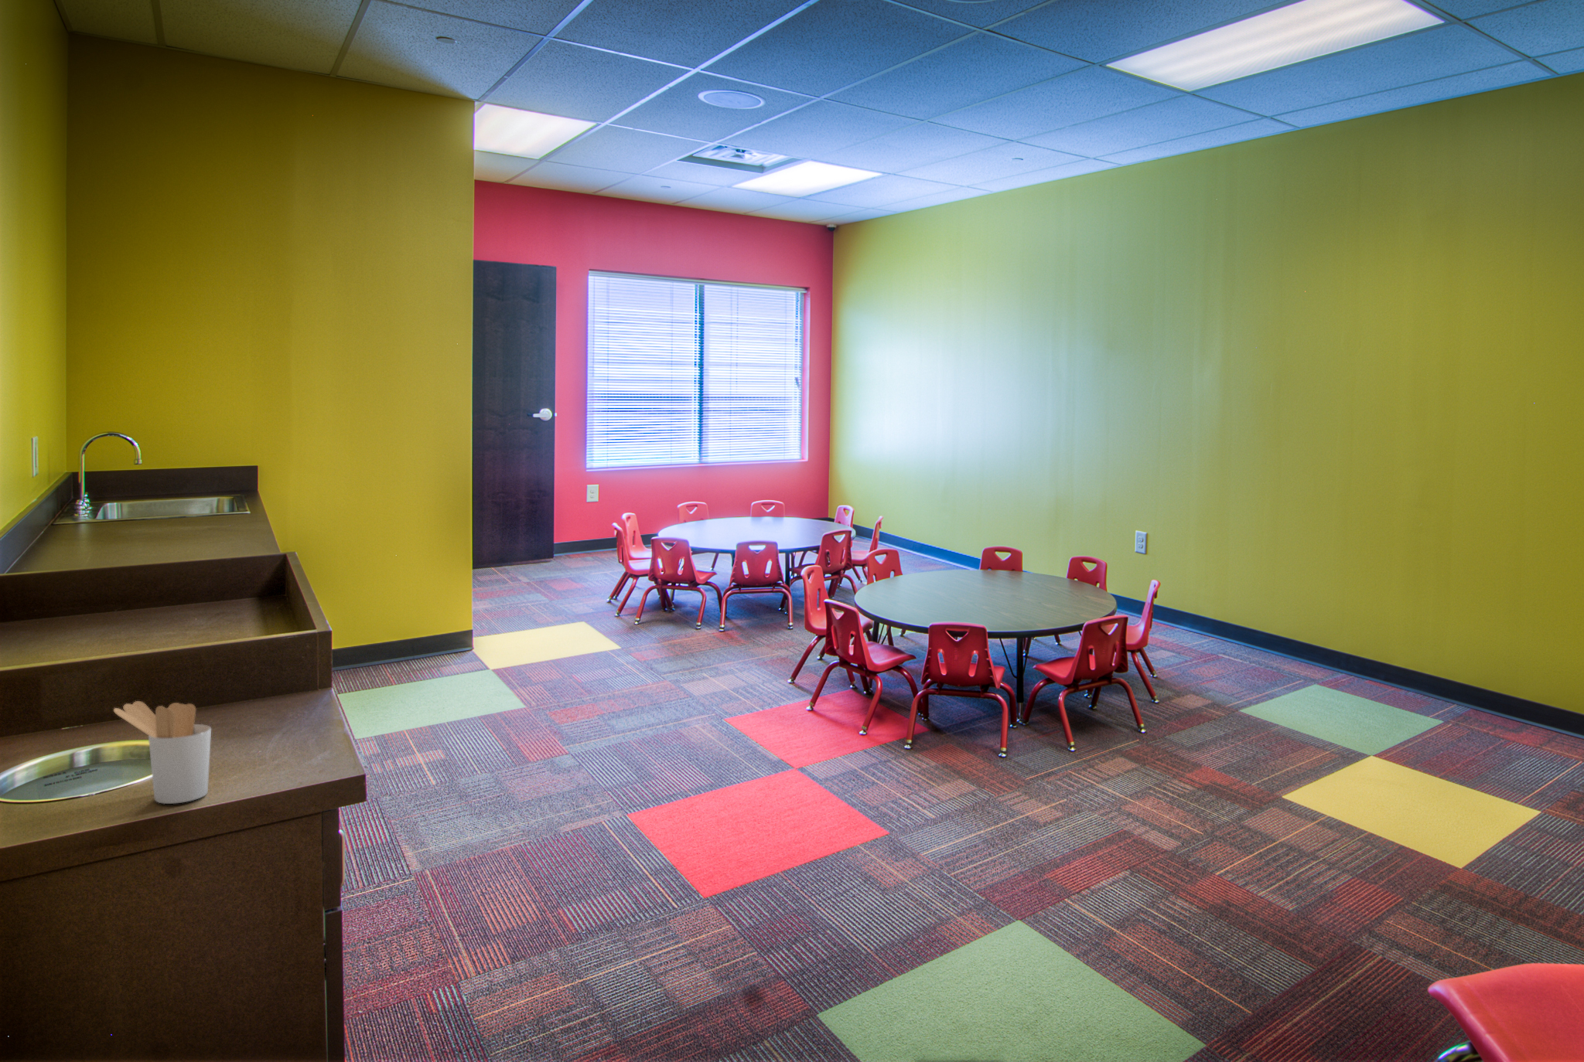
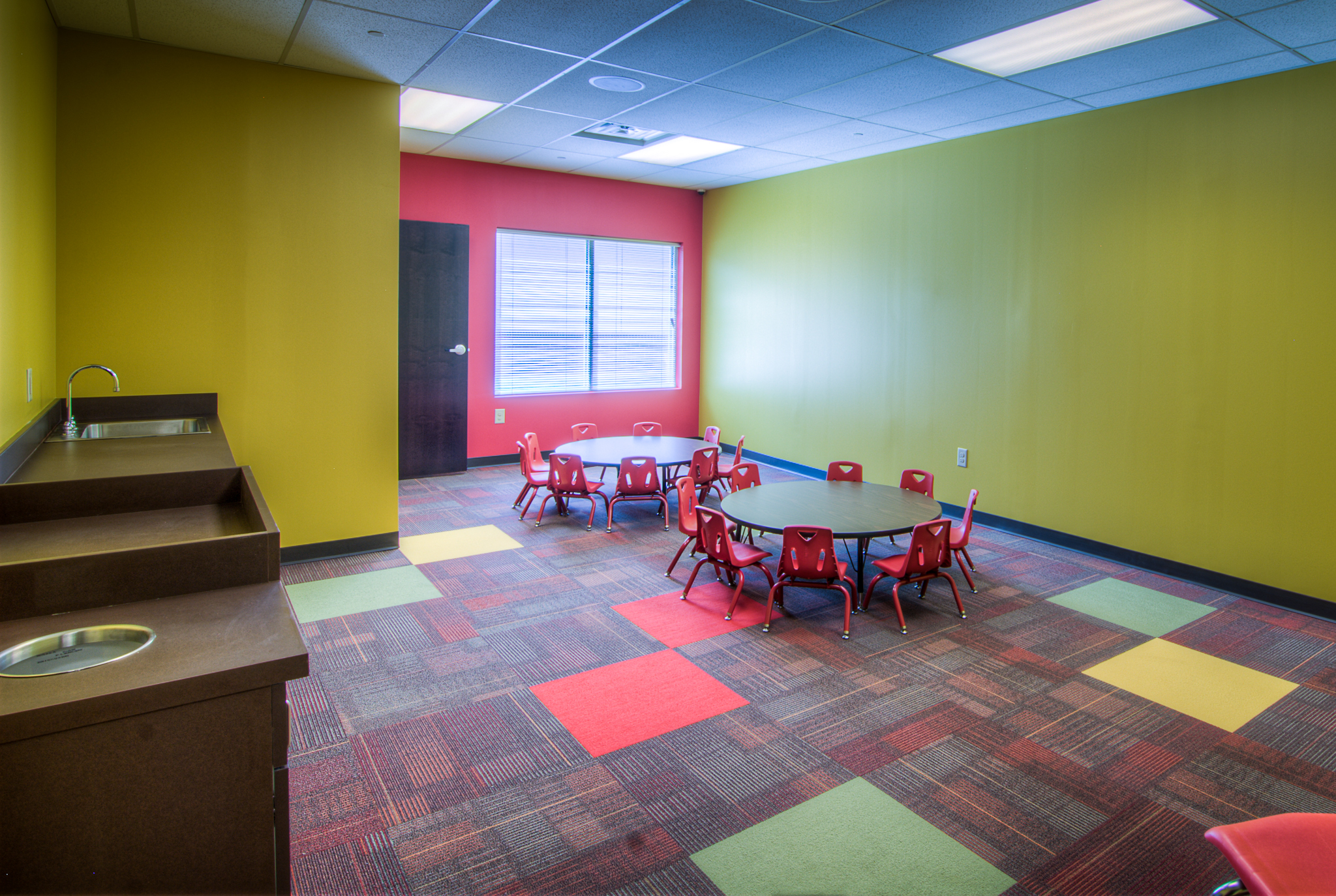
- utensil holder (165, 748)
